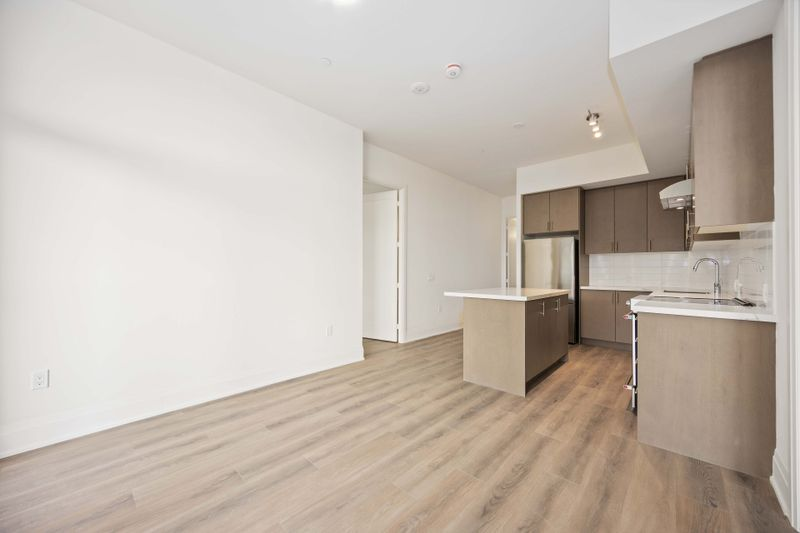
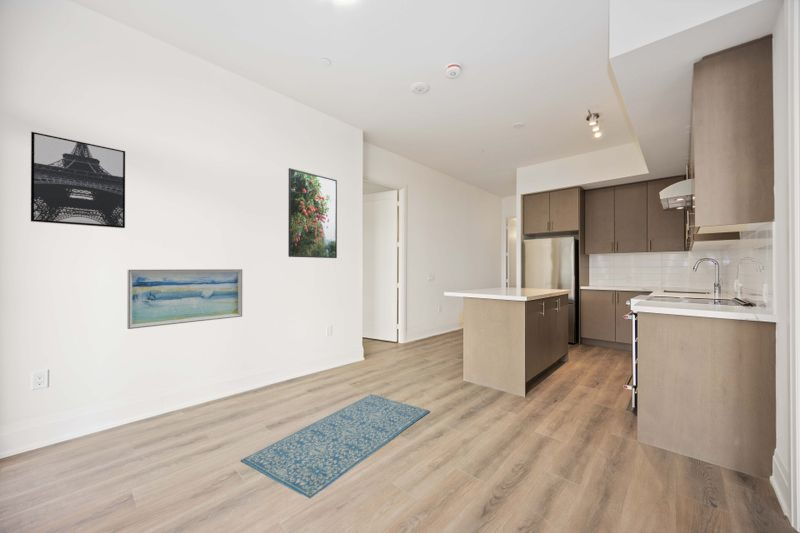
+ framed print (314, 216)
+ wall art (81, 183)
+ rug (349, 431)
+ wall art (191, 295)
